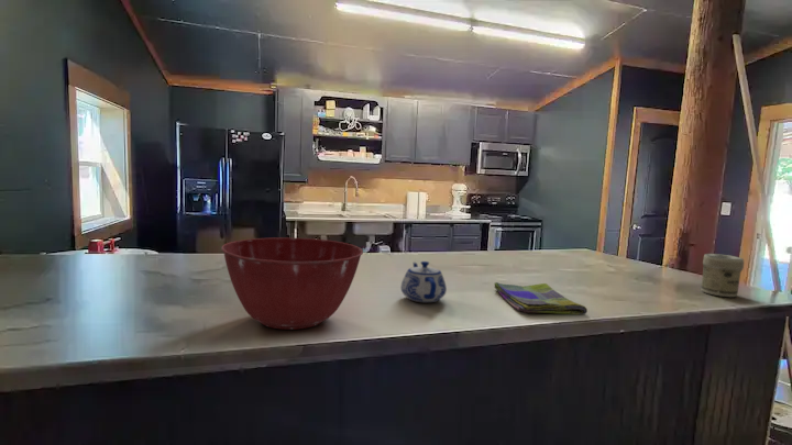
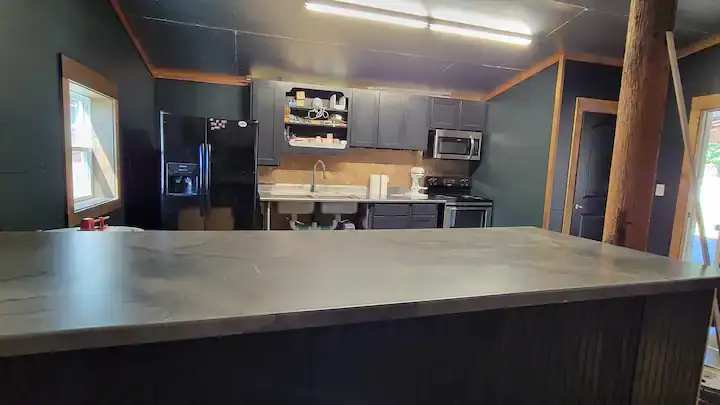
- teapot (422, 279)
- dish towel (536, 297)
- mixing bowl (294, 282)
- jar (721, 275)
